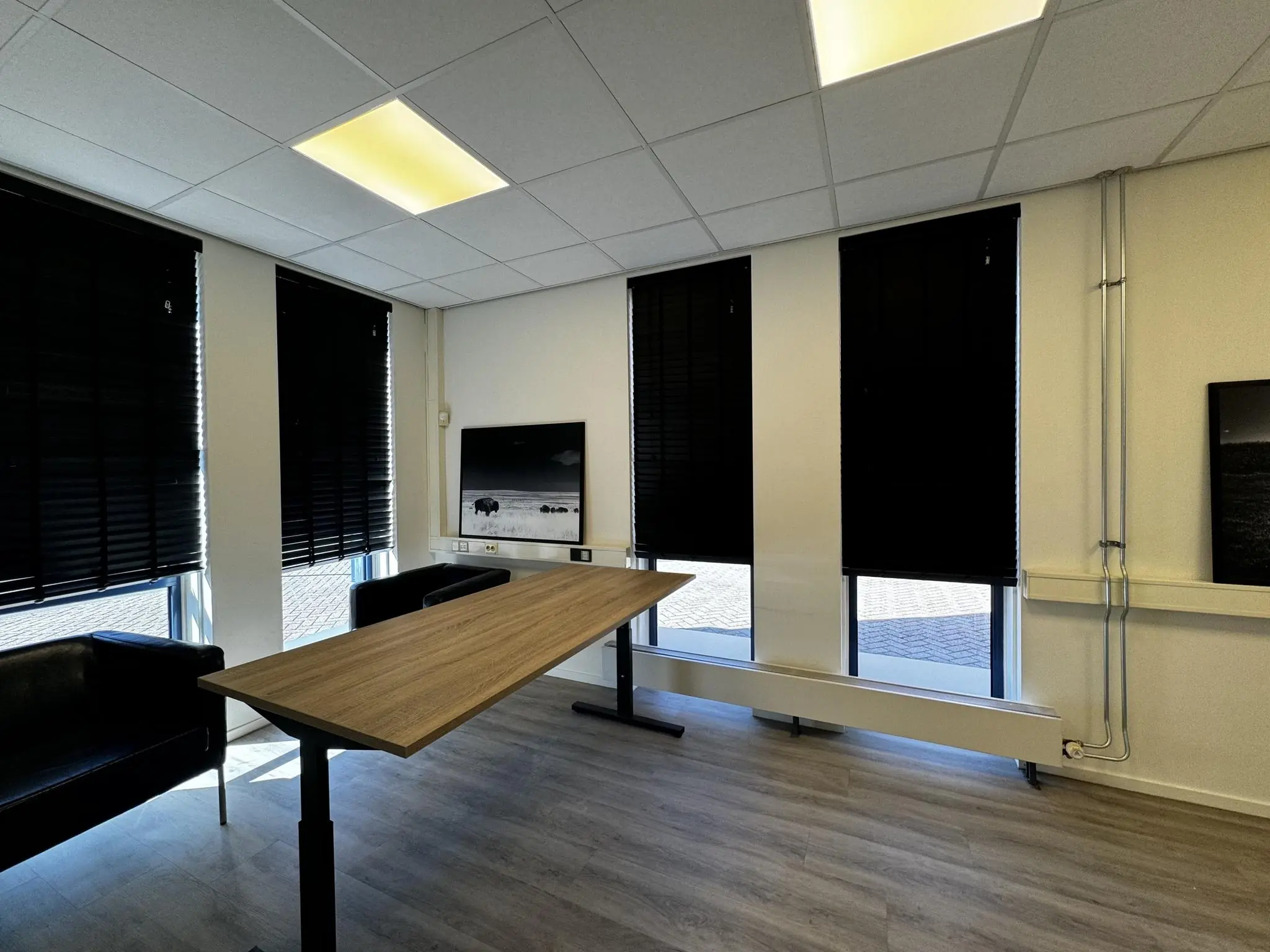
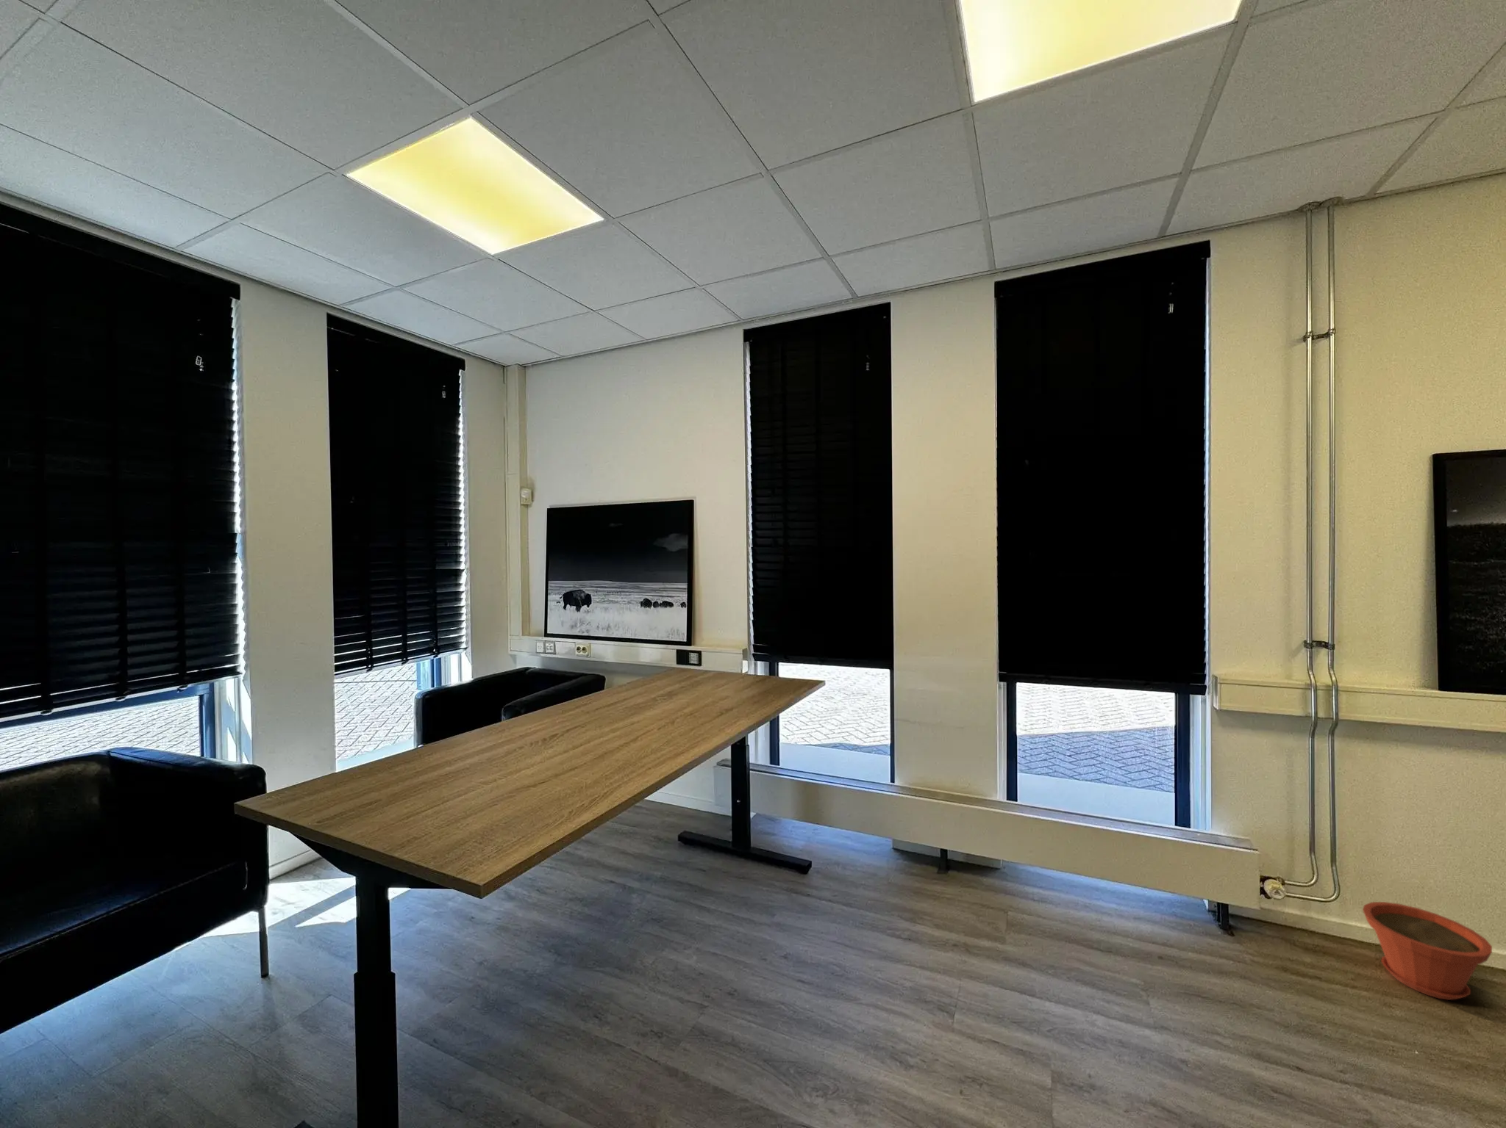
+ plant pot (1424, 955)
